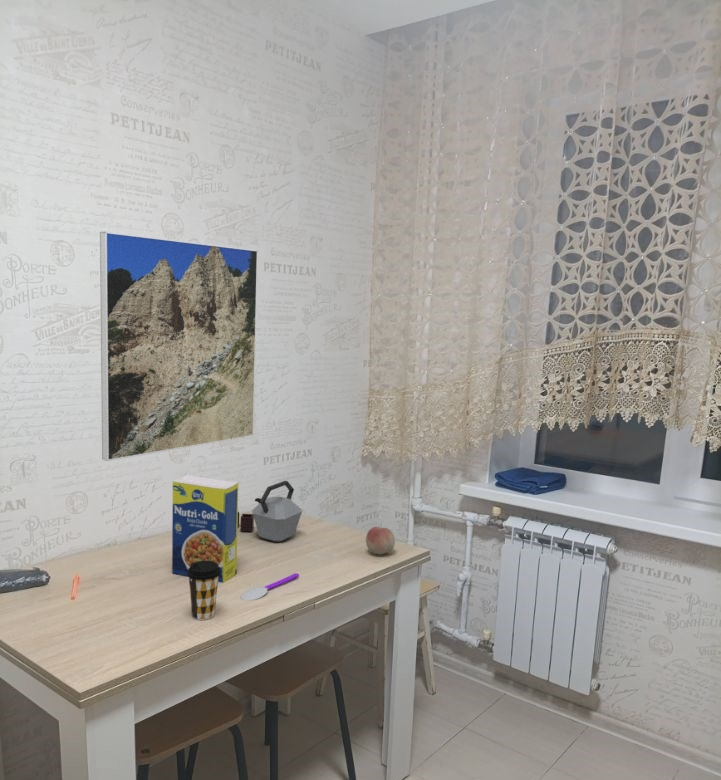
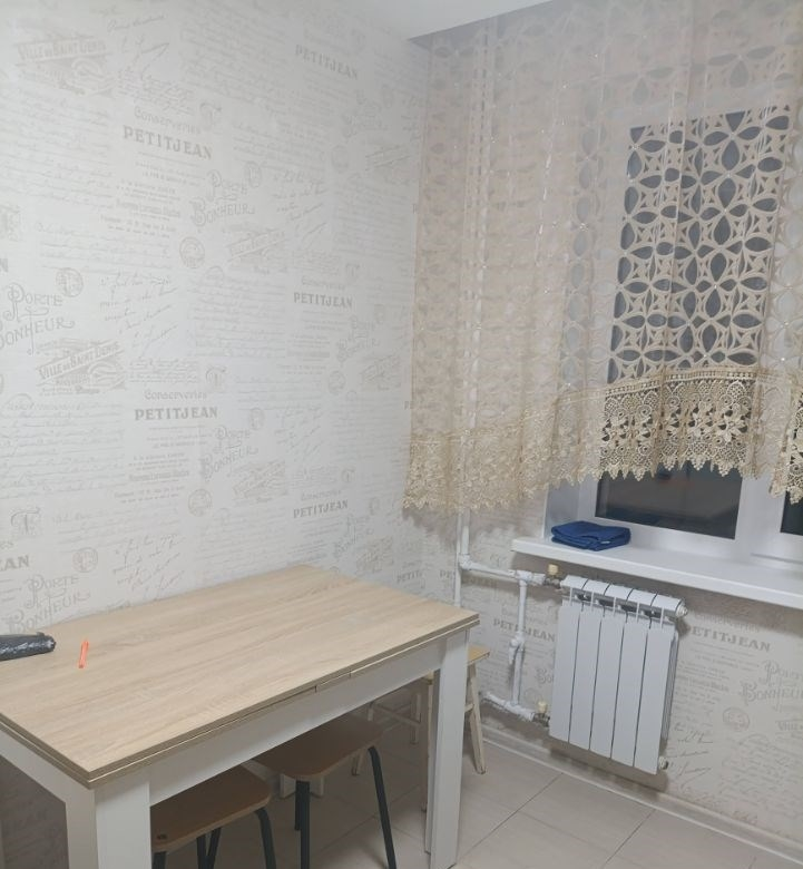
- legume (205, 527)
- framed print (186, 346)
- coffee cup (203, 590)
- spoon (271, 585)
- fruit (380, 540)
- kettle (259, 506)
